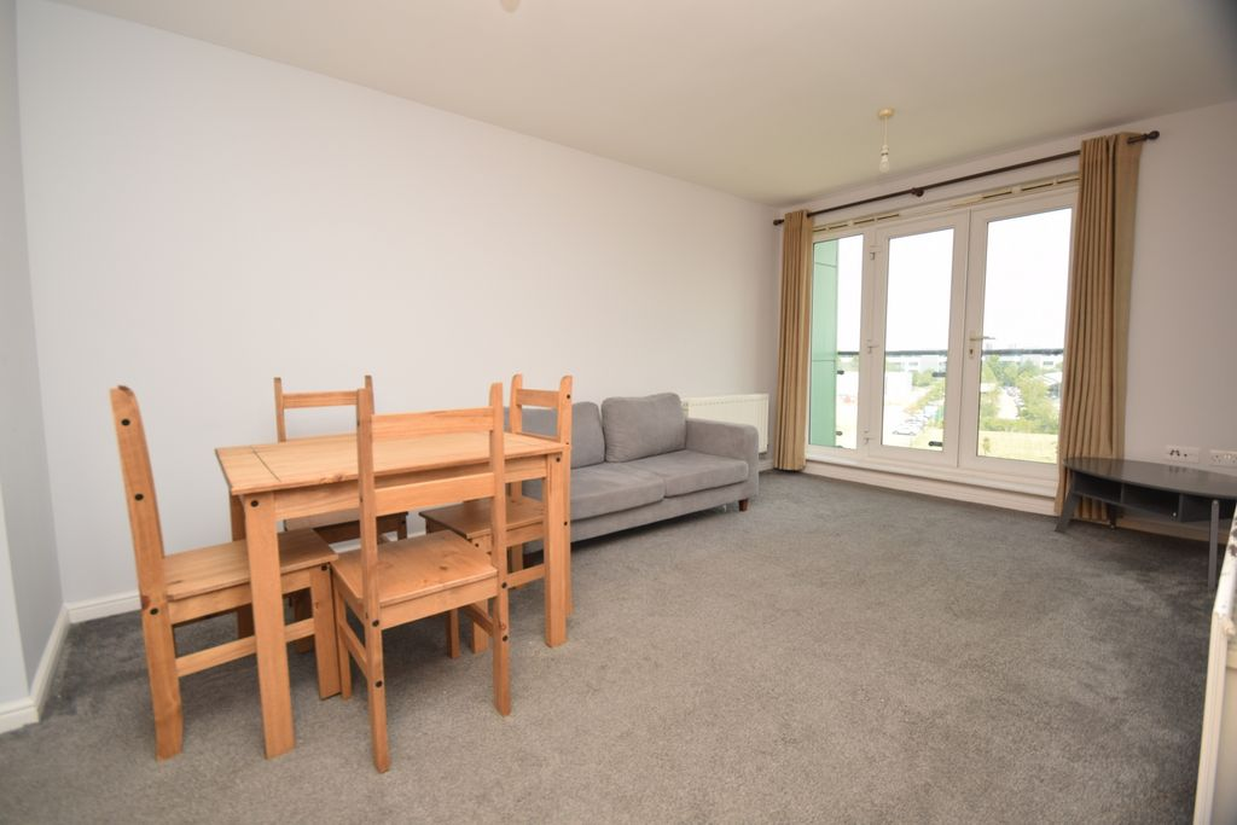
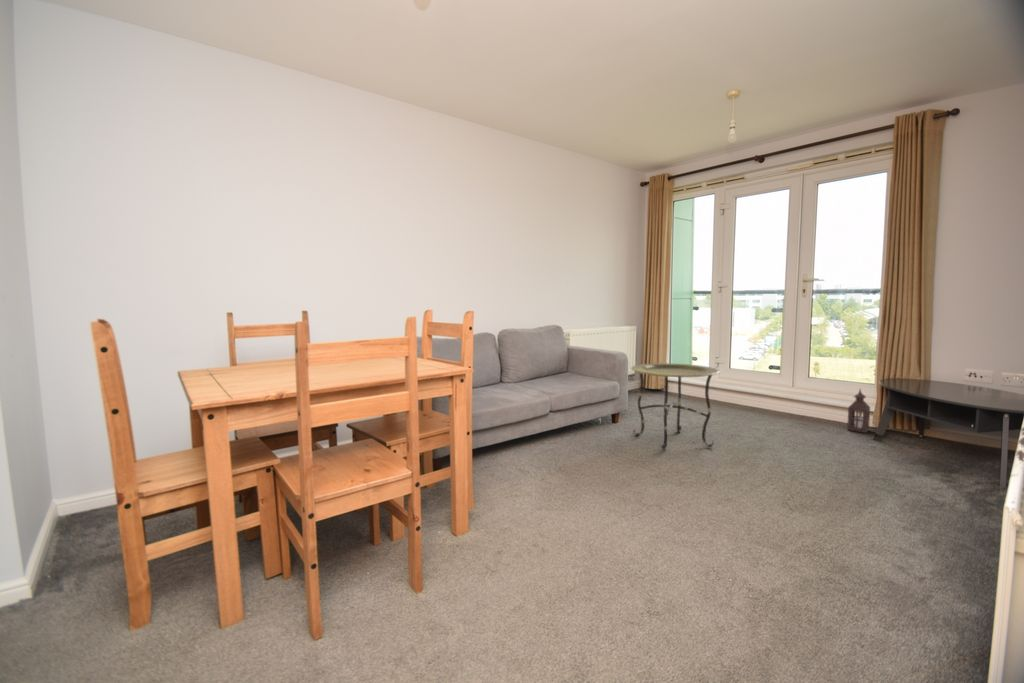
+ lantern (859, 409)
+ side table (673, 405)
